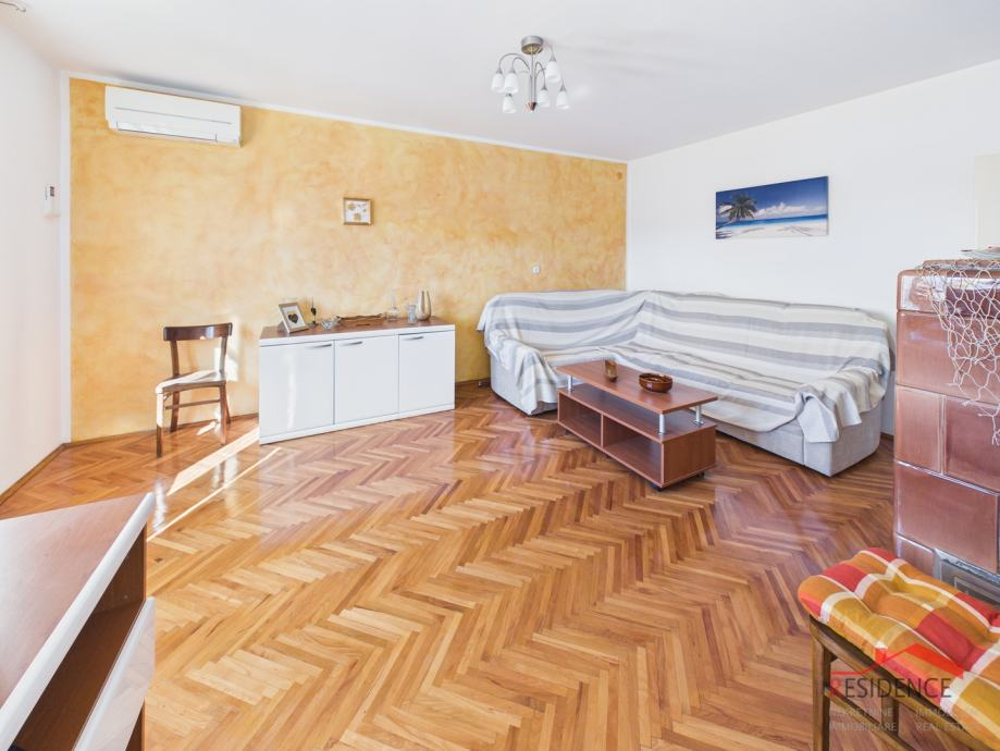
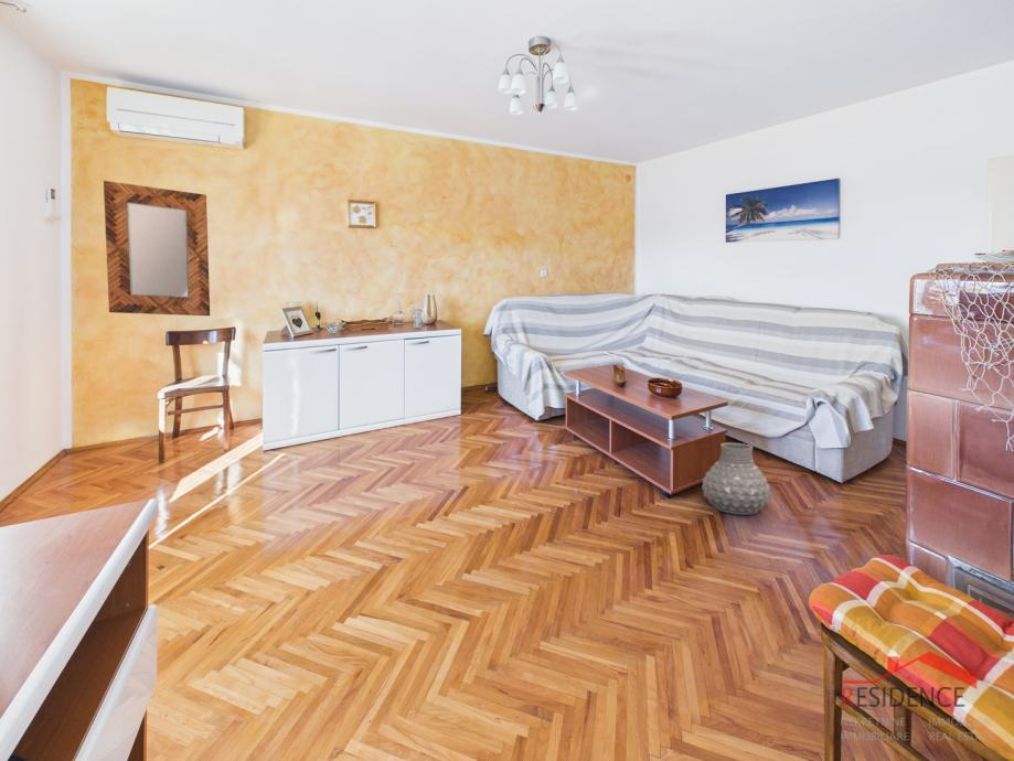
+ home mirror (159, 251)
+ vase (735, 476)
